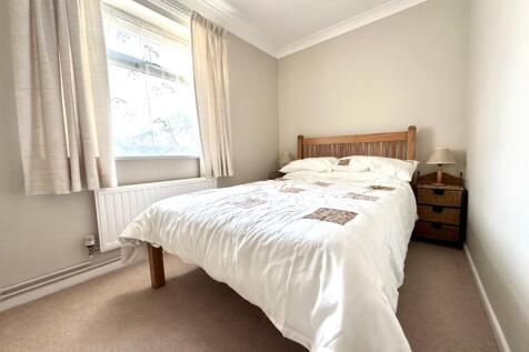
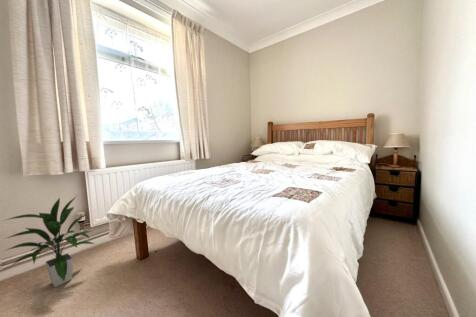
+ indoor plant (55, 242)
